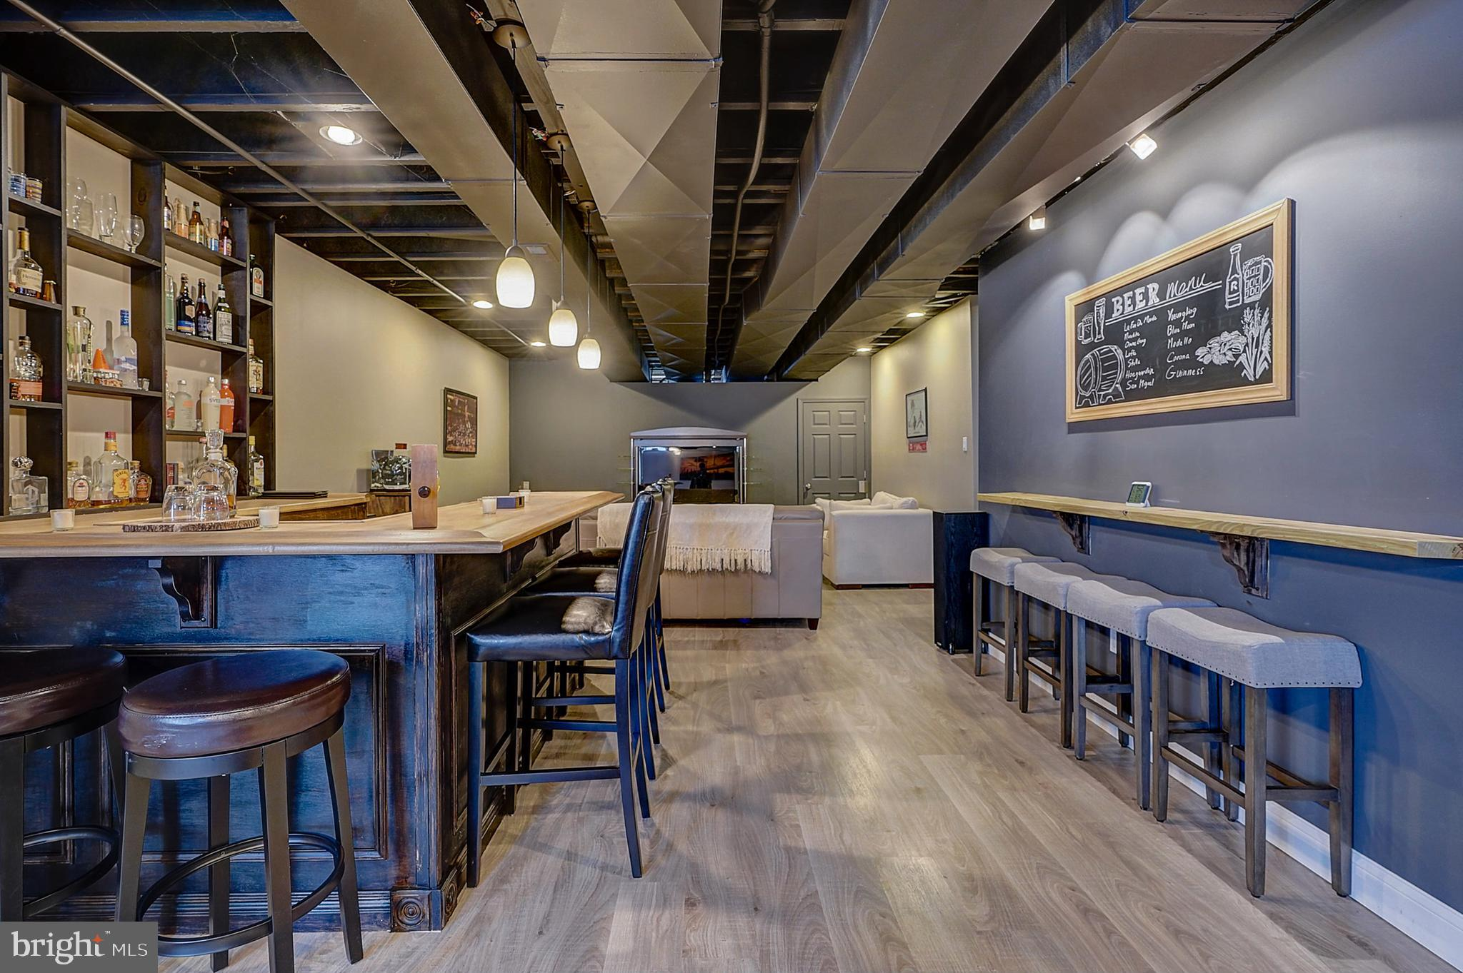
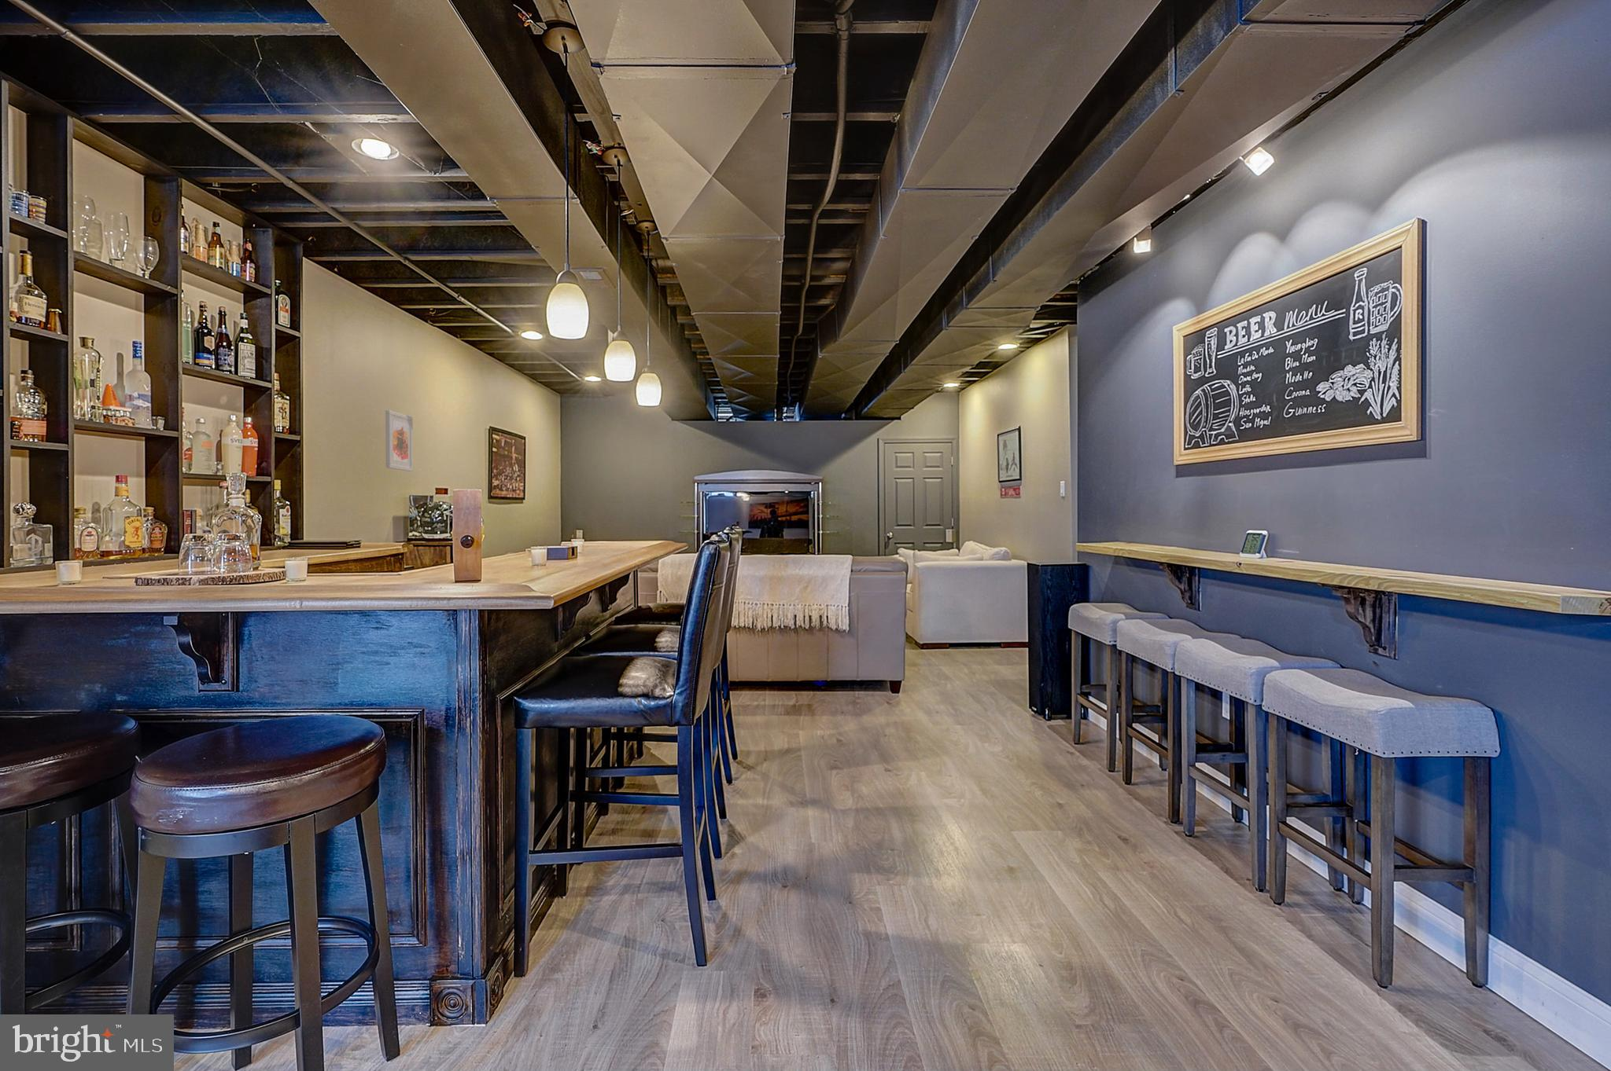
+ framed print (399, 441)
